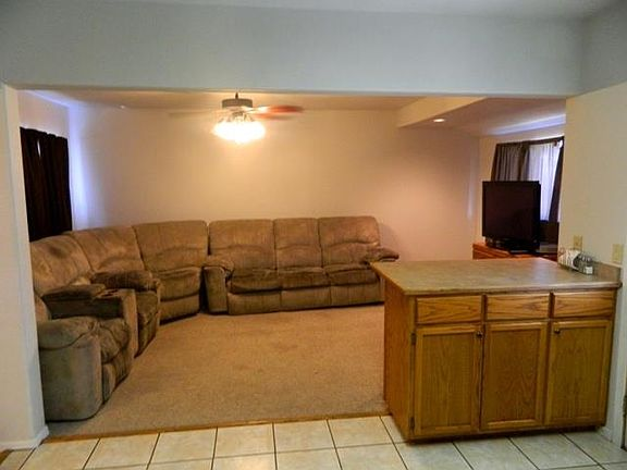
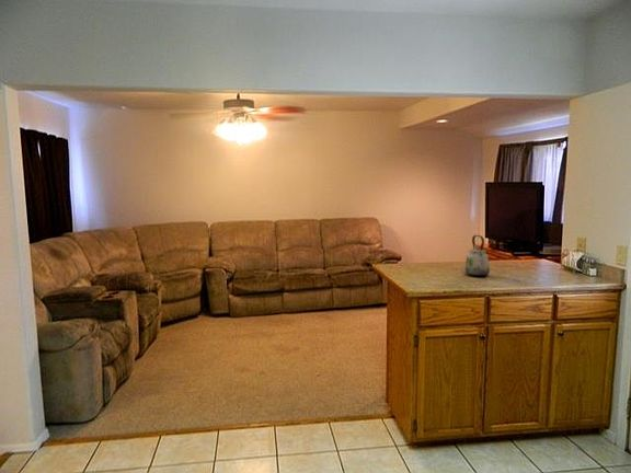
+ kettle (475, 254)
